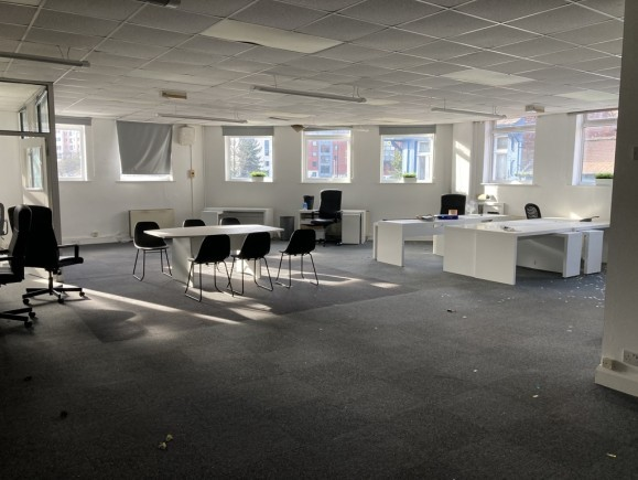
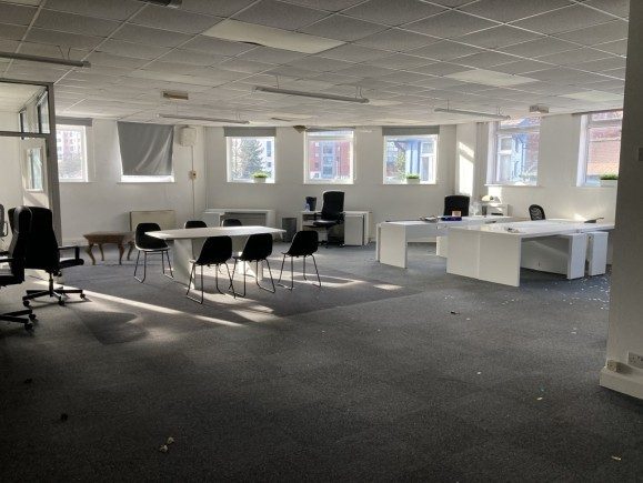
+ side table (111, 243)
